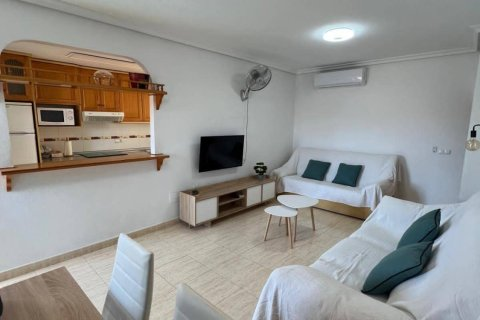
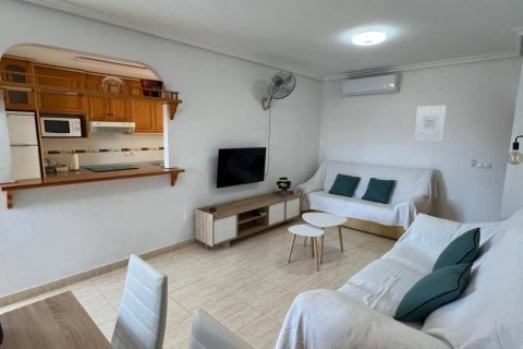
+ wall art (429, 123)
